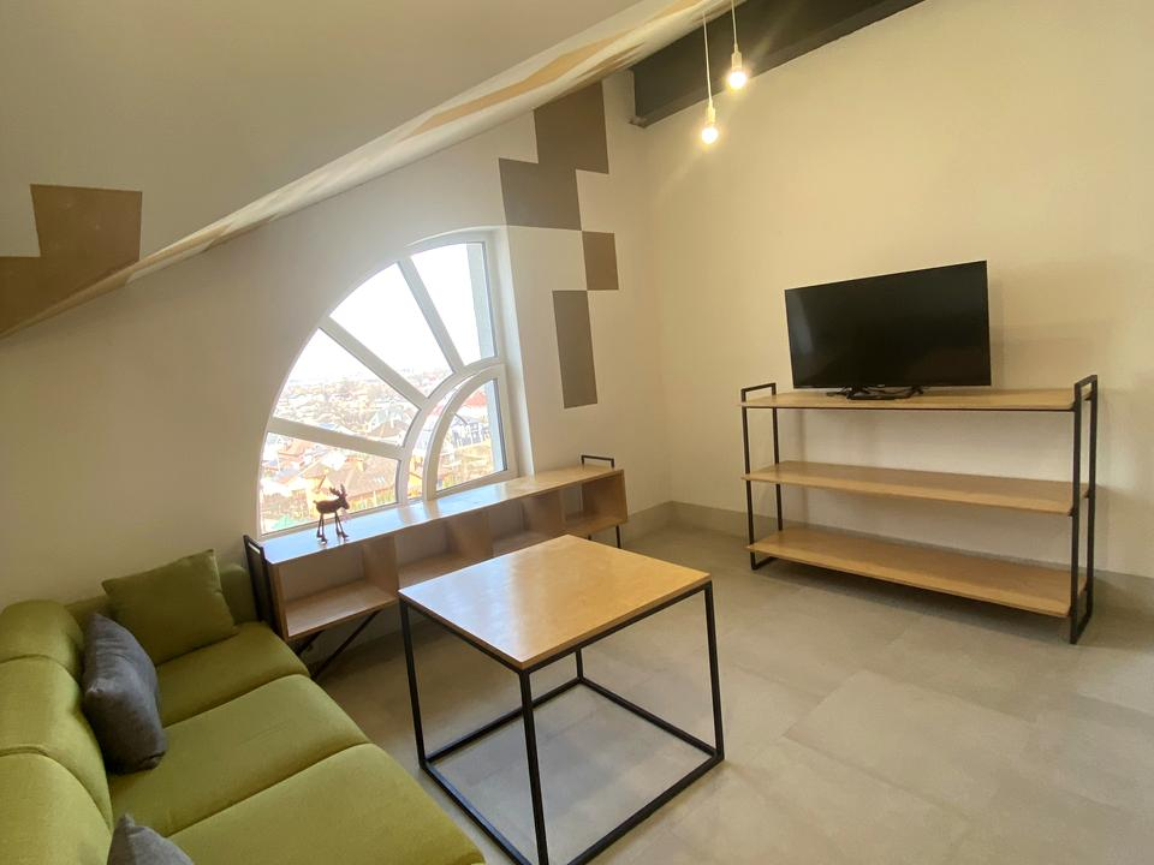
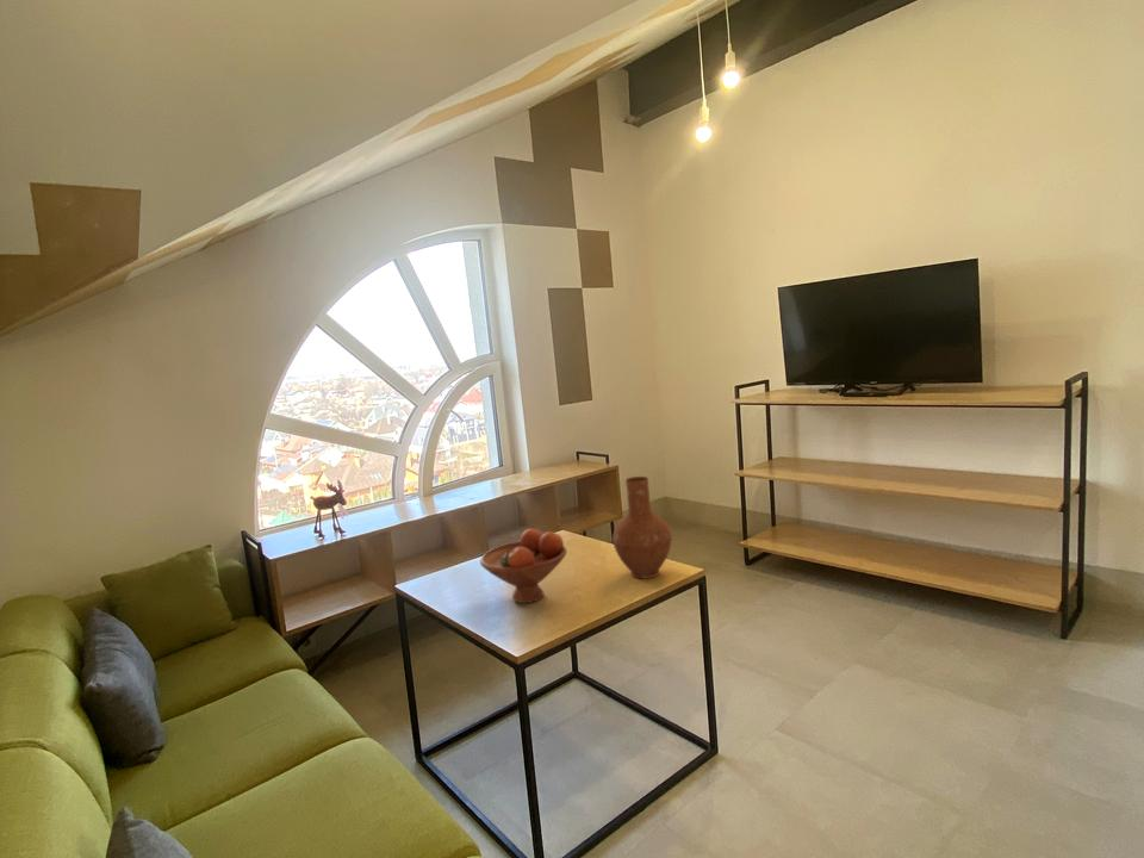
+ fruit bowl (524, 567)
+ vase (640, 526)
